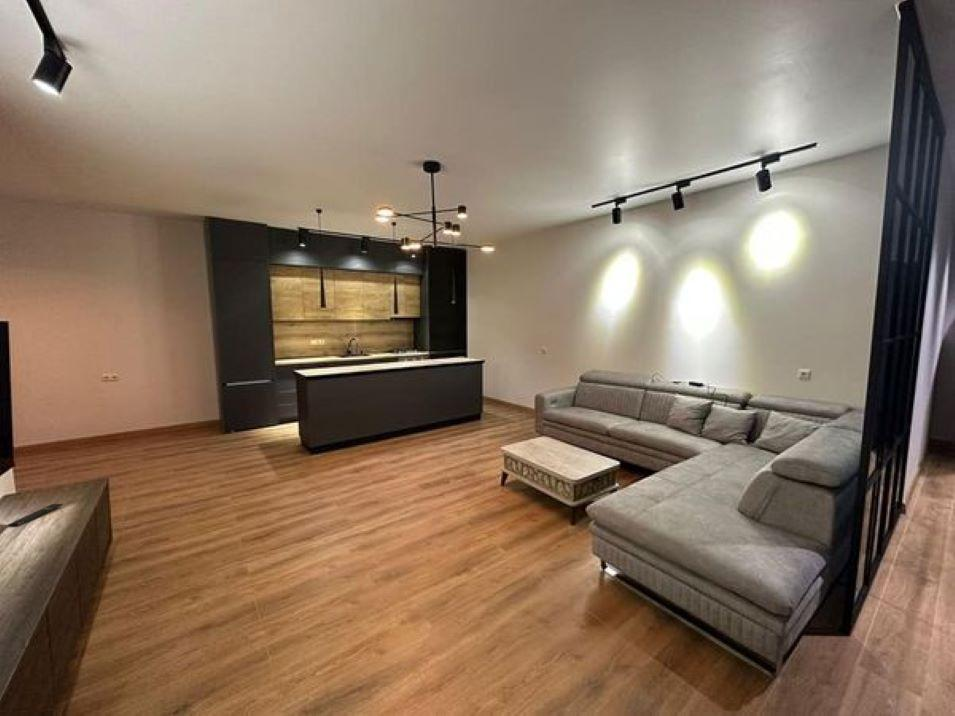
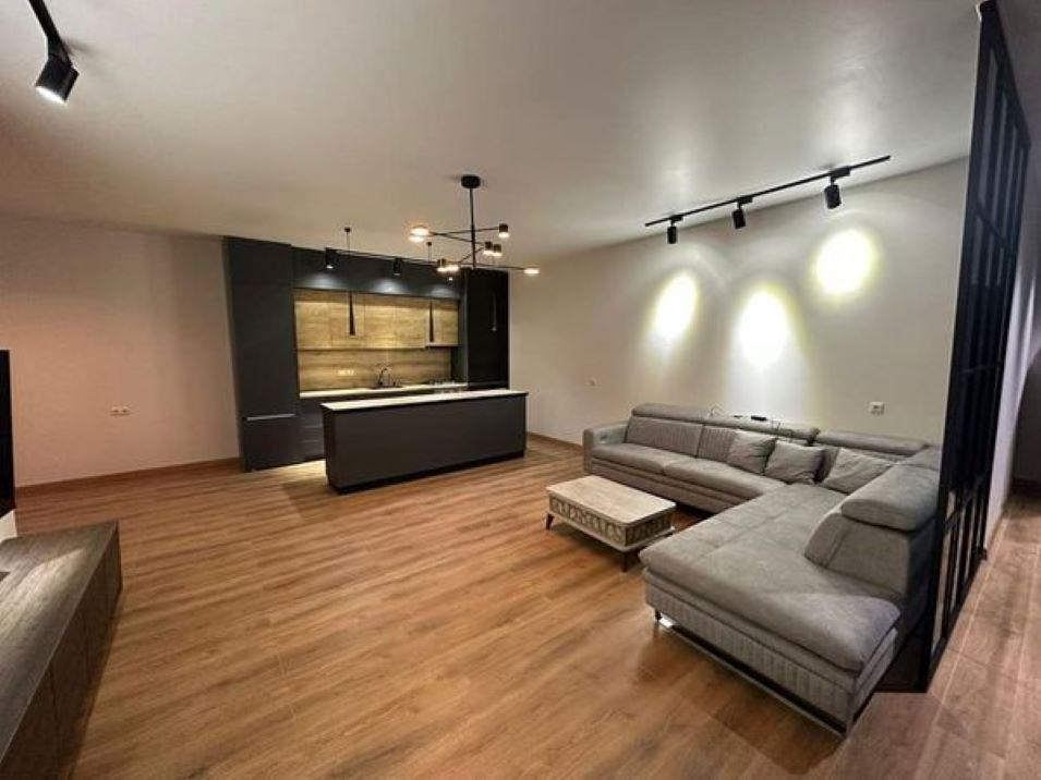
- remote control (36, 514)
